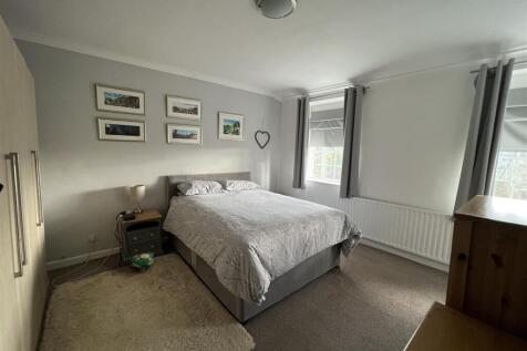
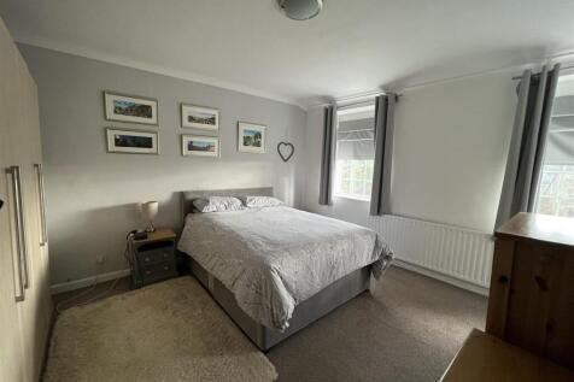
- bag (143, 261)
